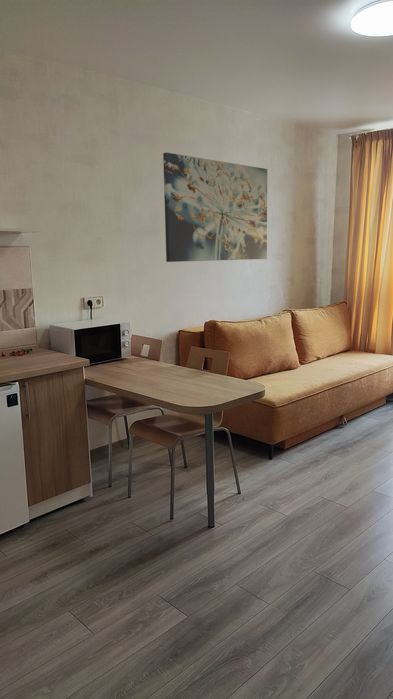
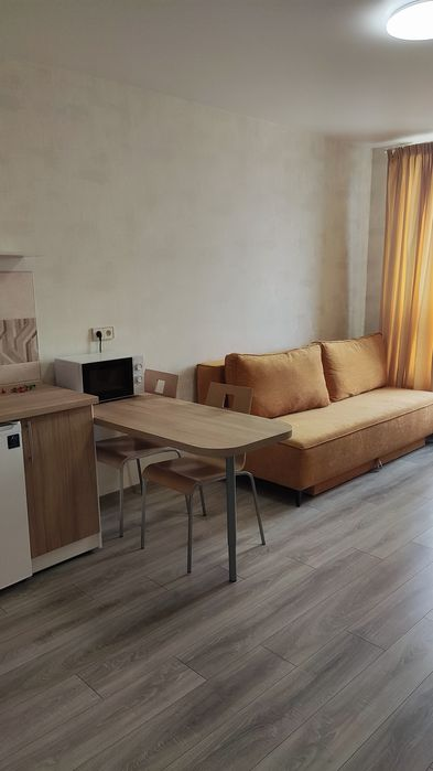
- wall art (220, 211)
